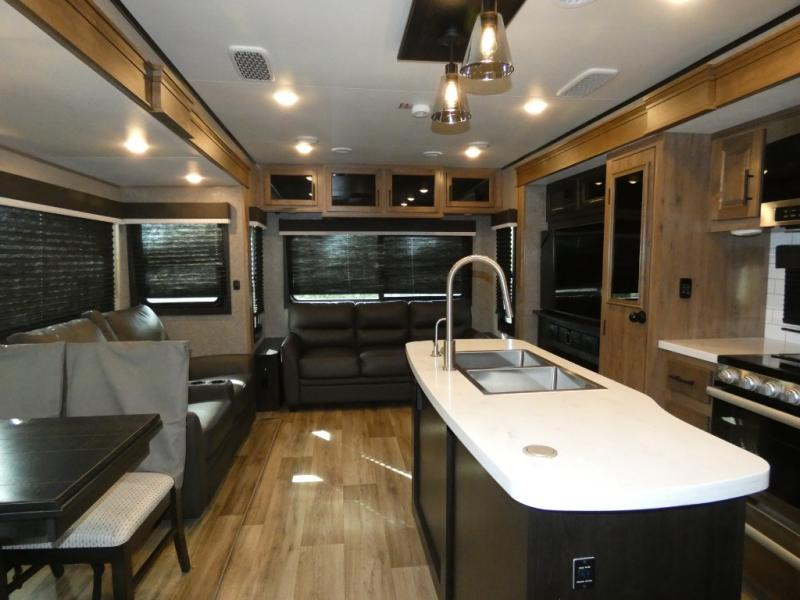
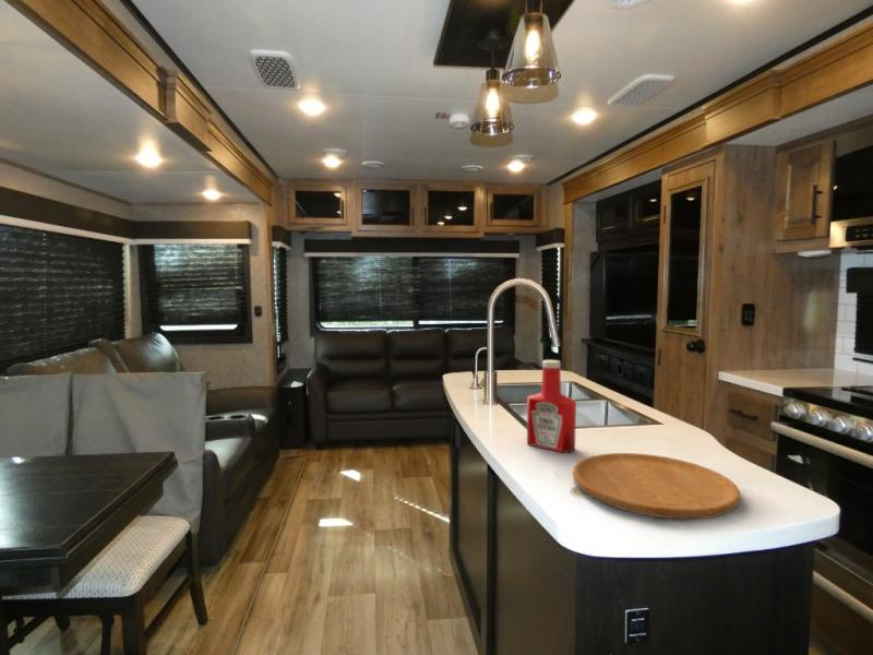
+ soap bottle (550, 403)
+ cutting board (650, 481)
